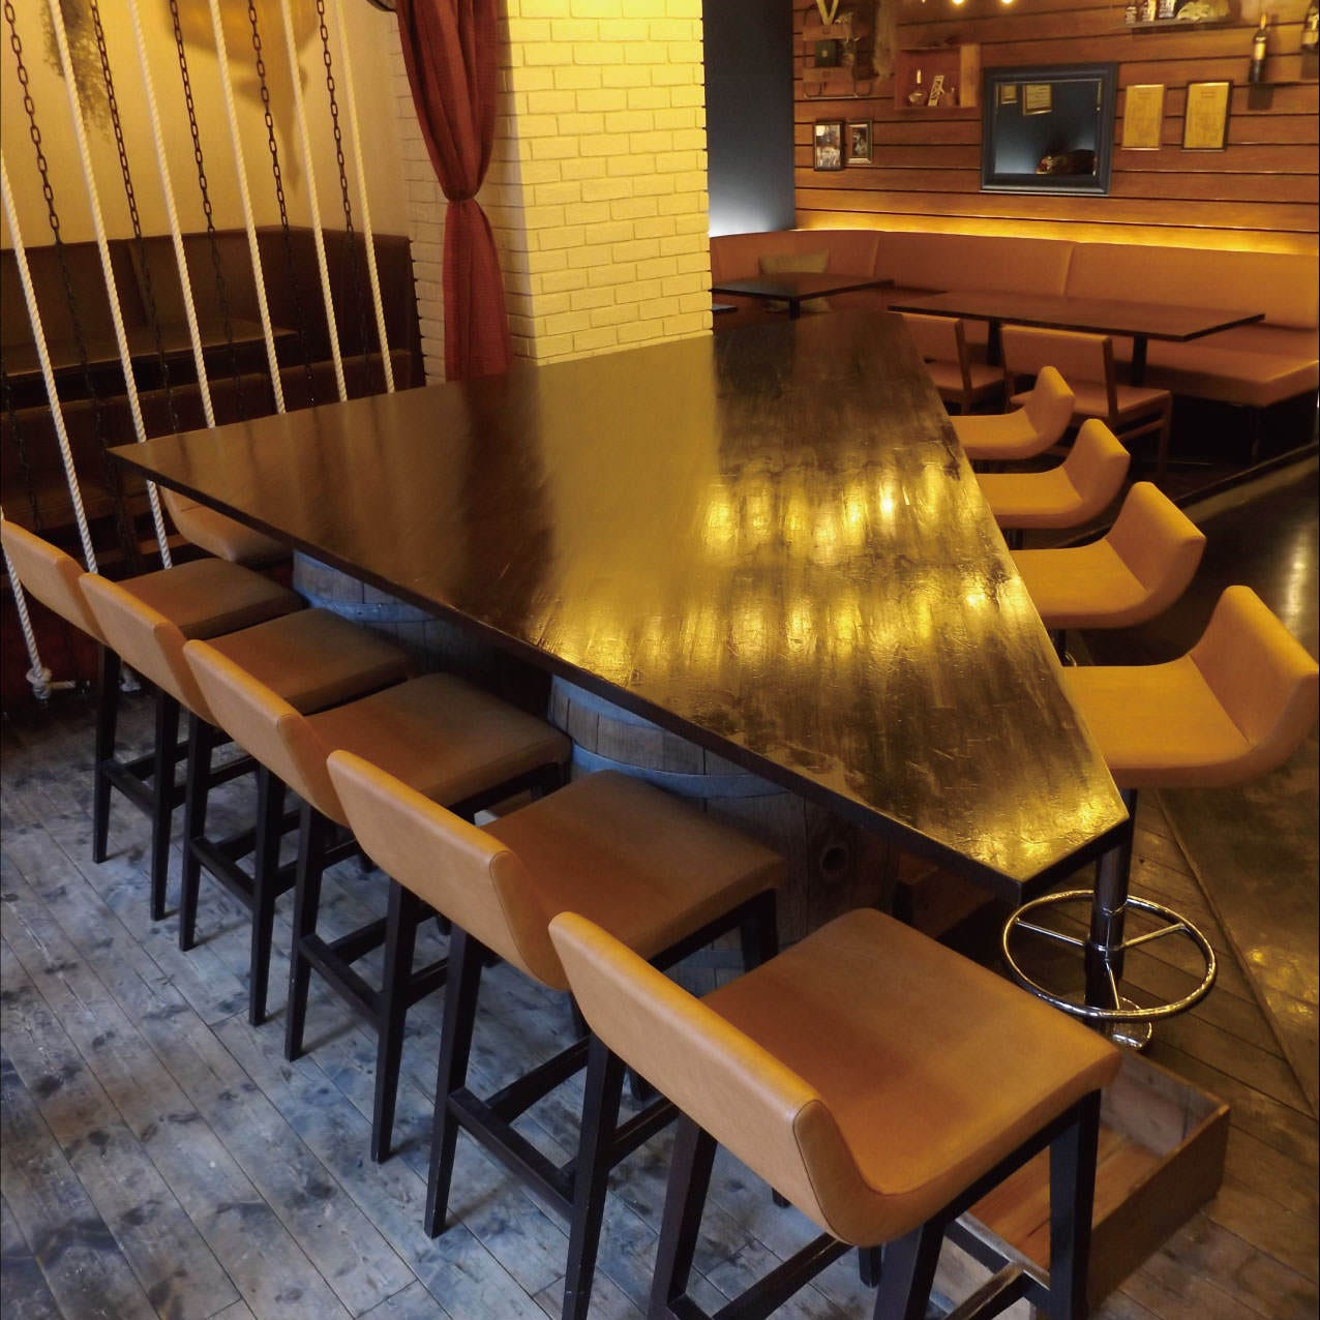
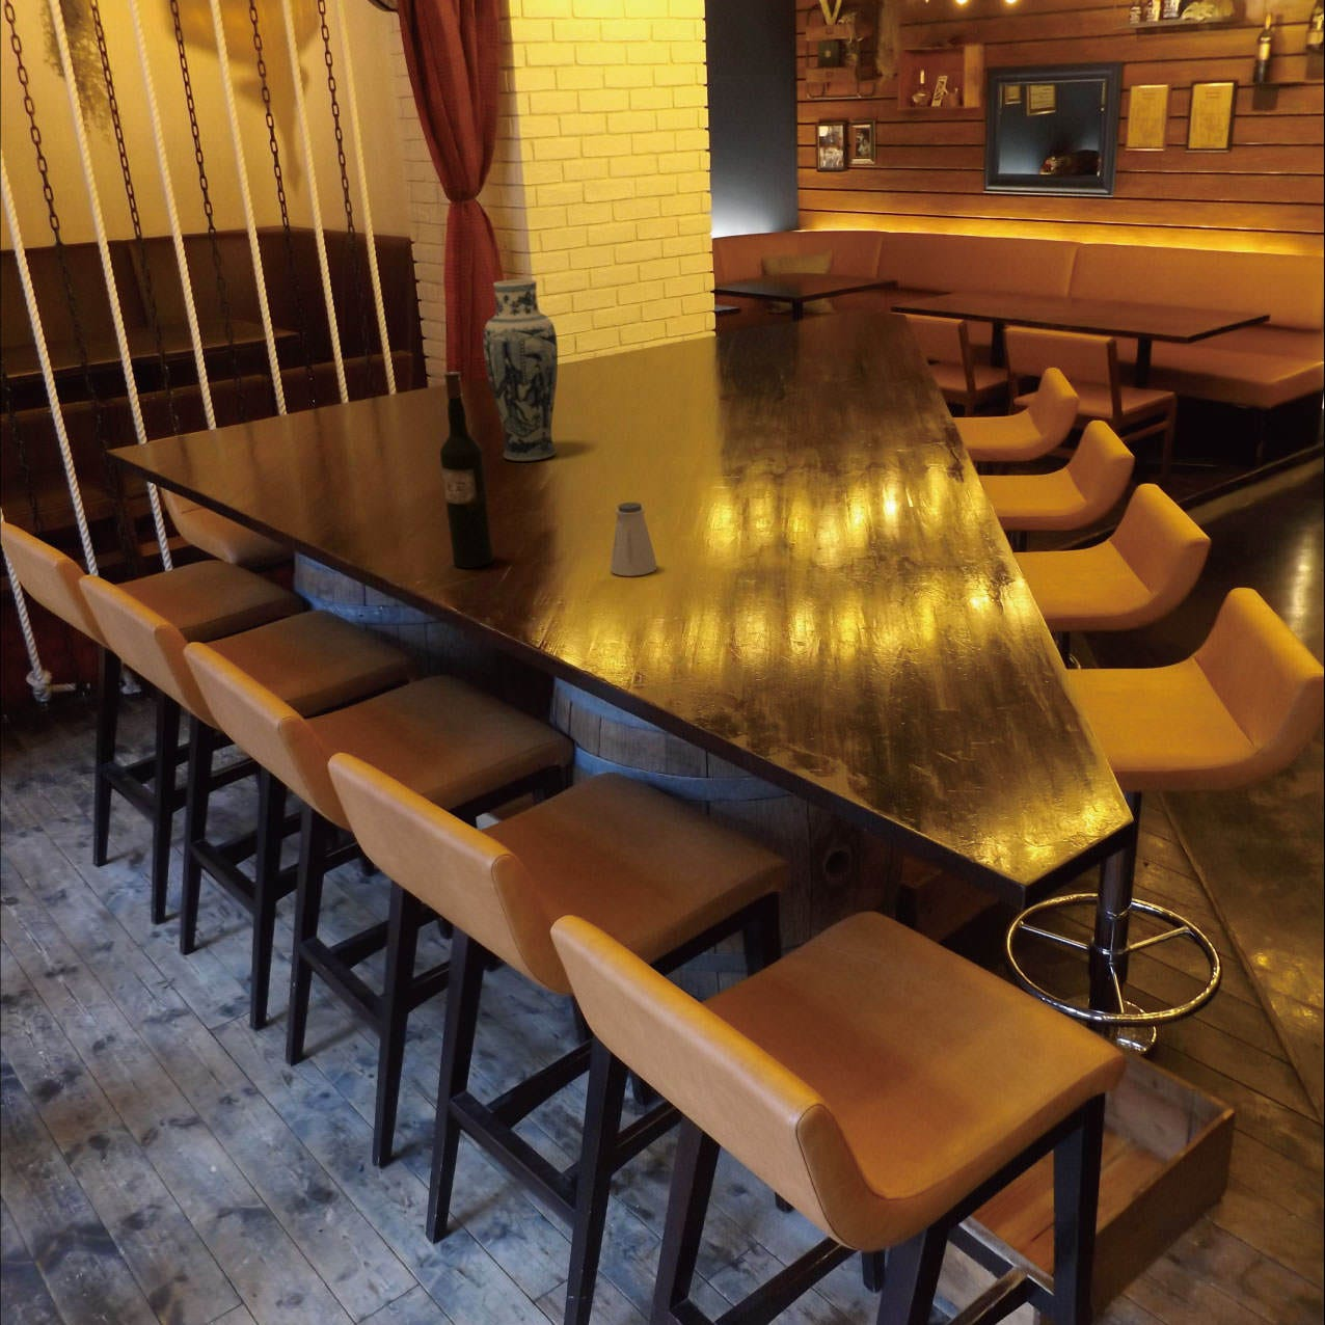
+ saltshaker (631, 536)
+ vase (522, 370)
+ wine bottle (464, 471)
